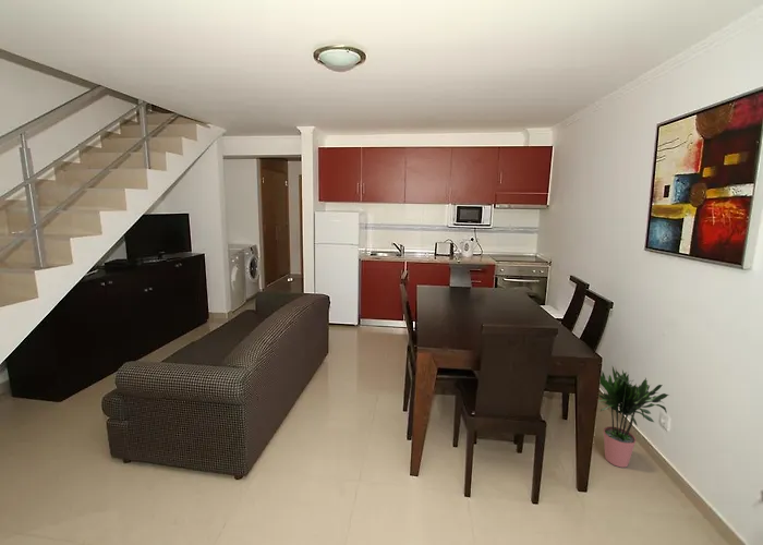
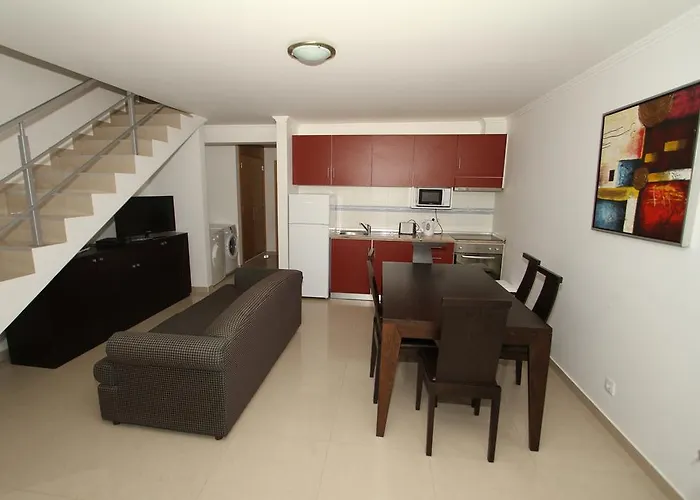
- potted plant (632, 419)
